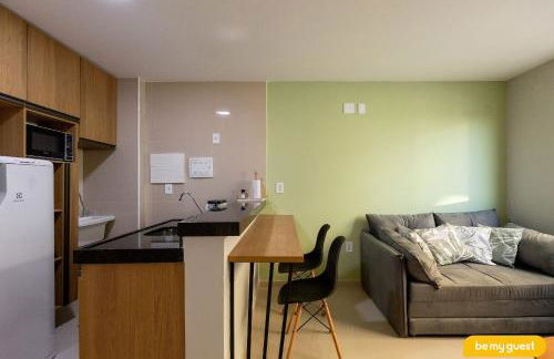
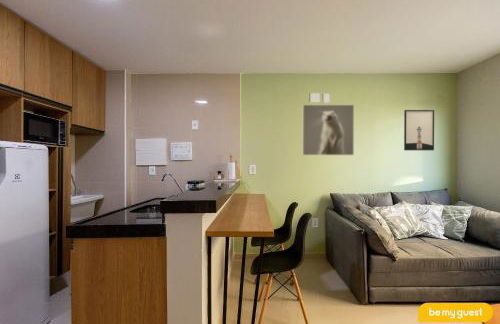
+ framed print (328, 130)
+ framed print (419, 130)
